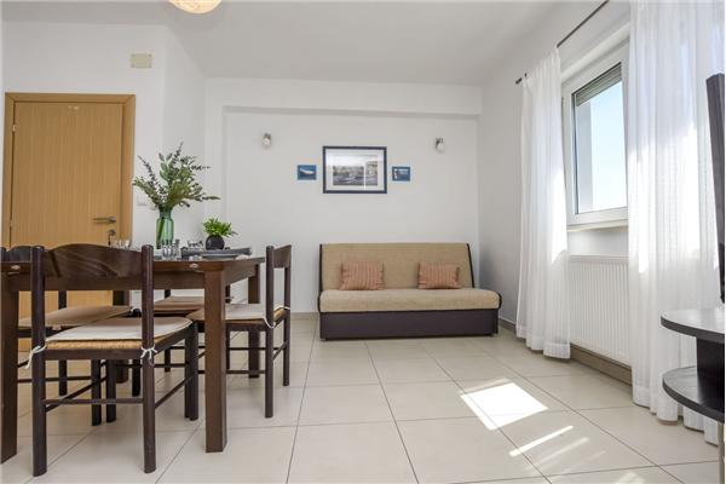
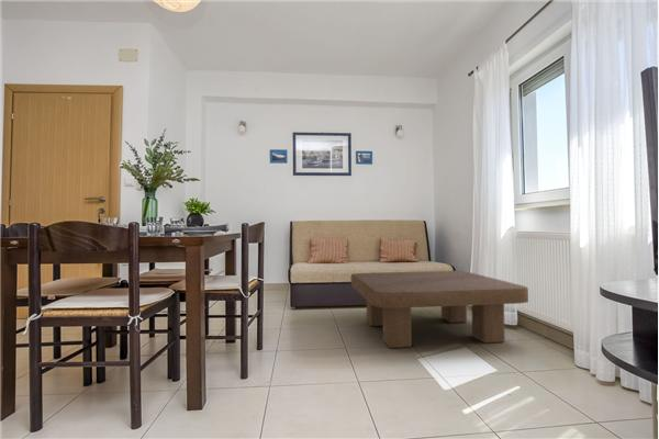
+ coffee table (428, 304)
